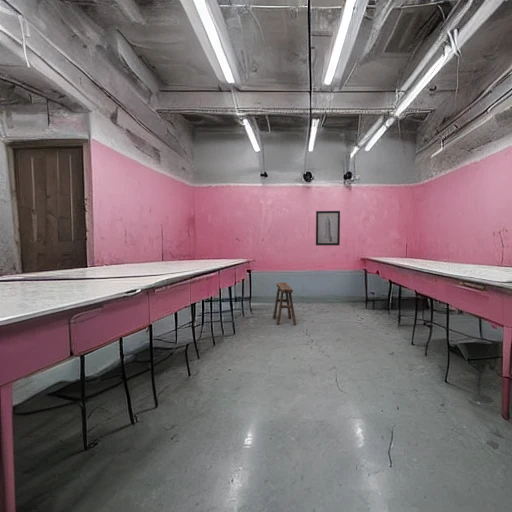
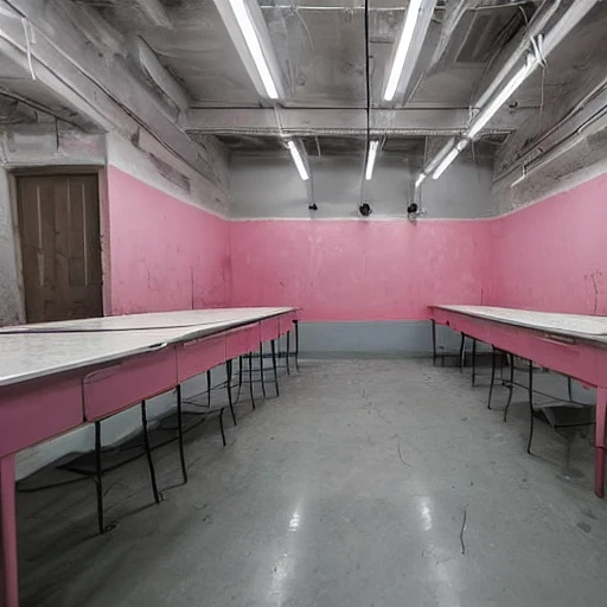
- wall art (327, 228)
- stool (284, 305)
